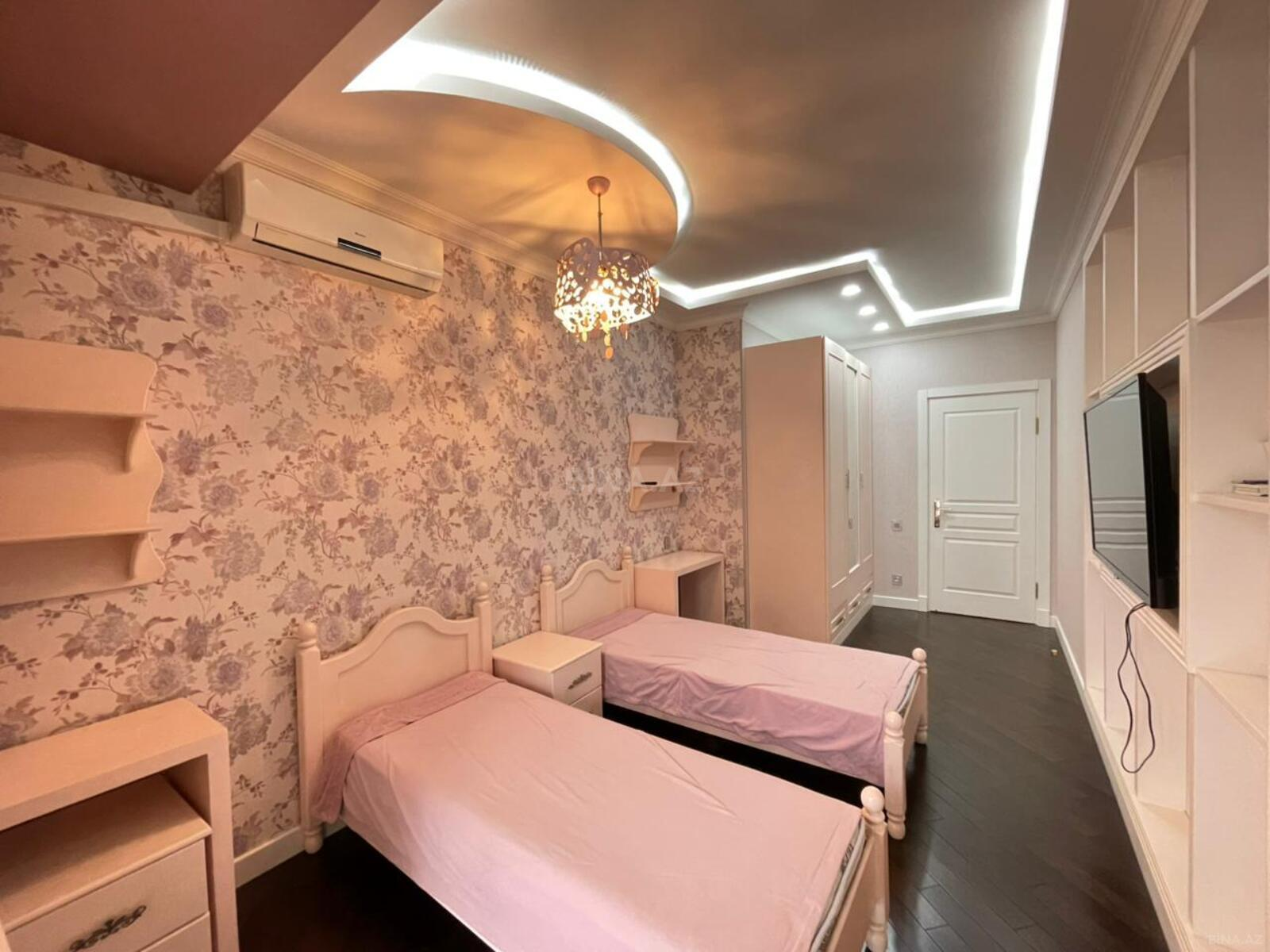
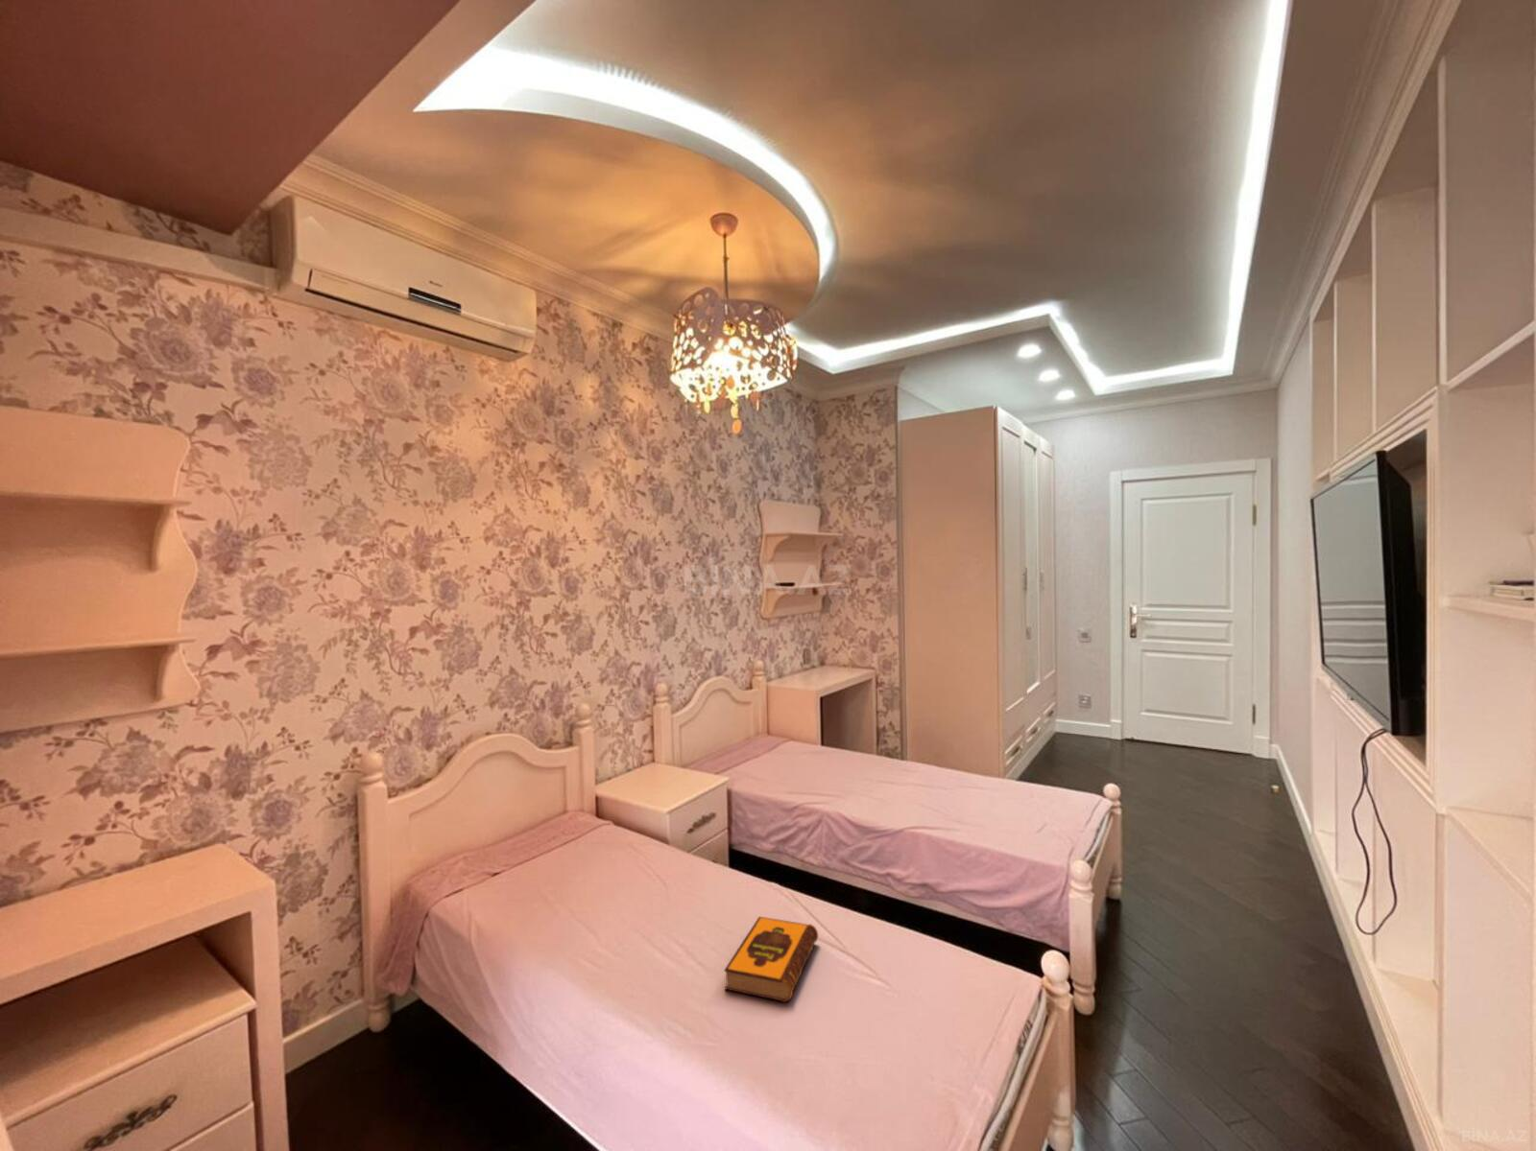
+ hardback book (774, 955)
